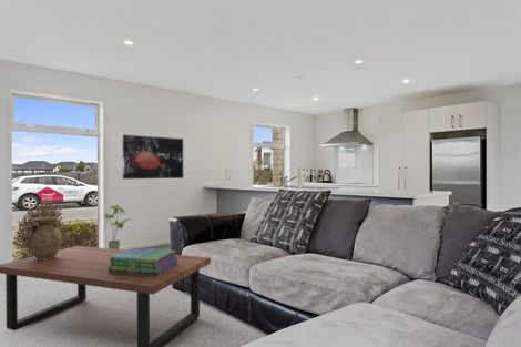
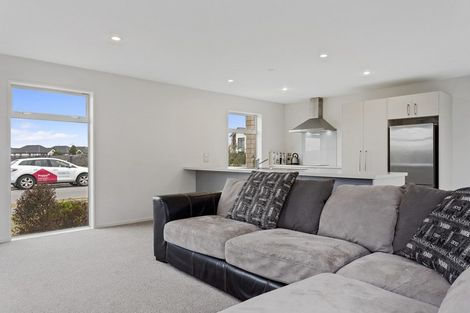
- house plant (118, 229)
- vase (45, 236)
- wall art (154, 157)
- coffee table (106, 287)
- stack of books (144, 259)
